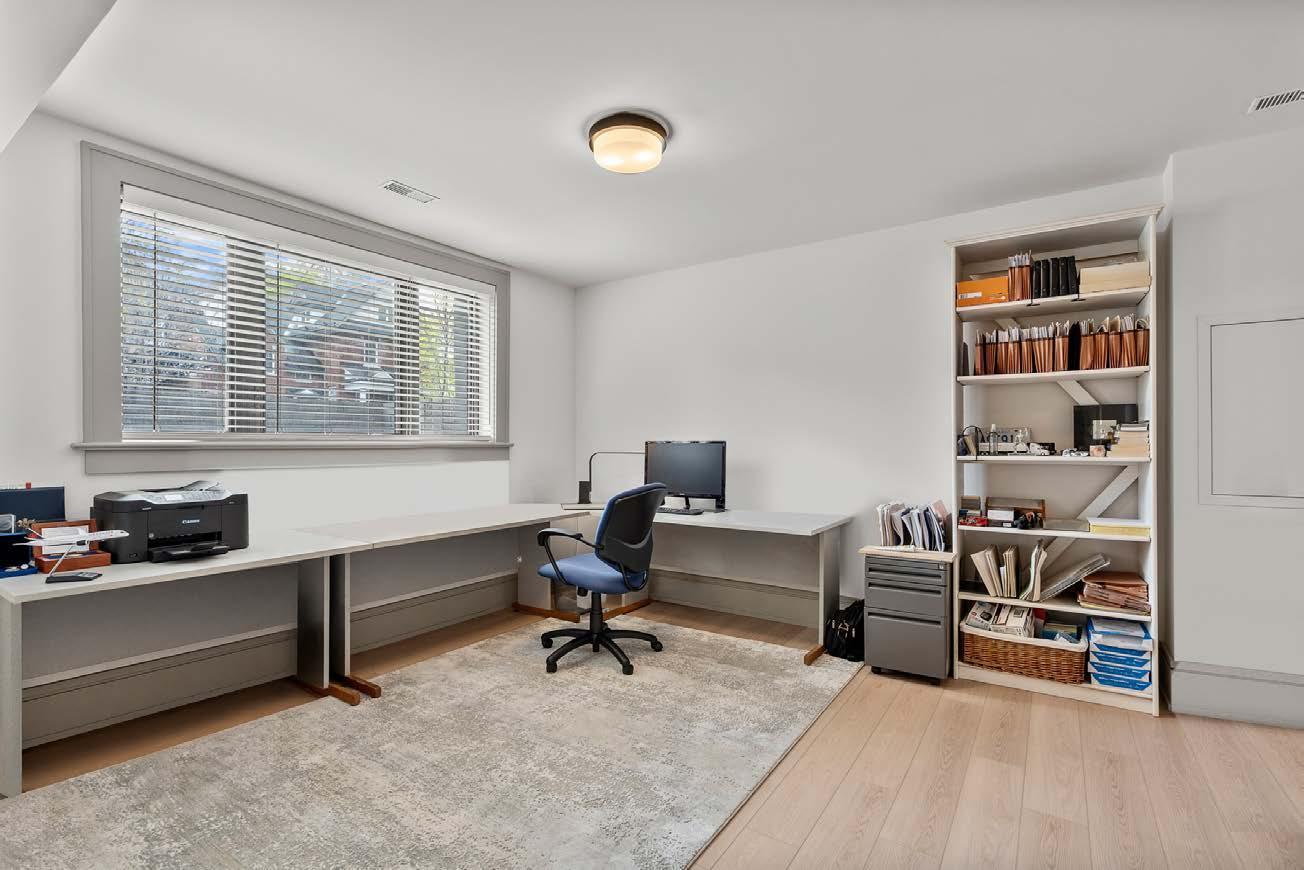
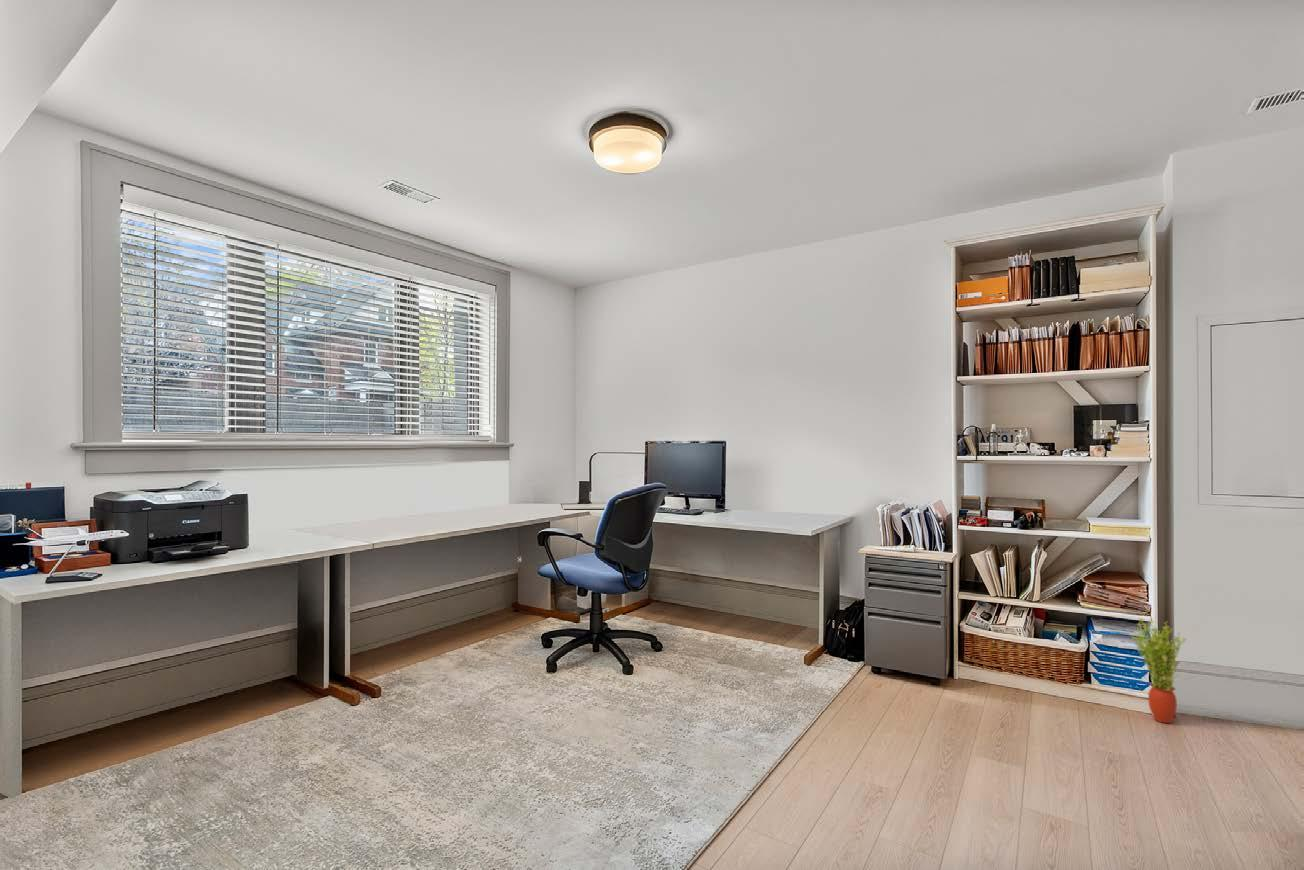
+ potted plant (1157, 670)
